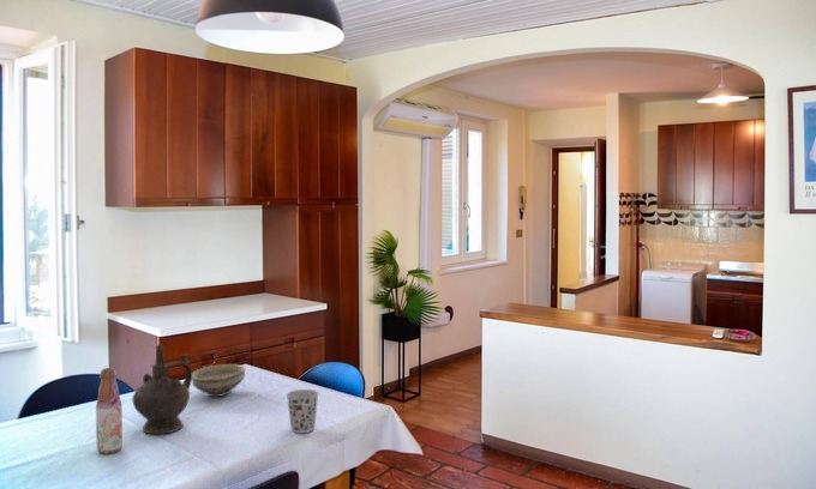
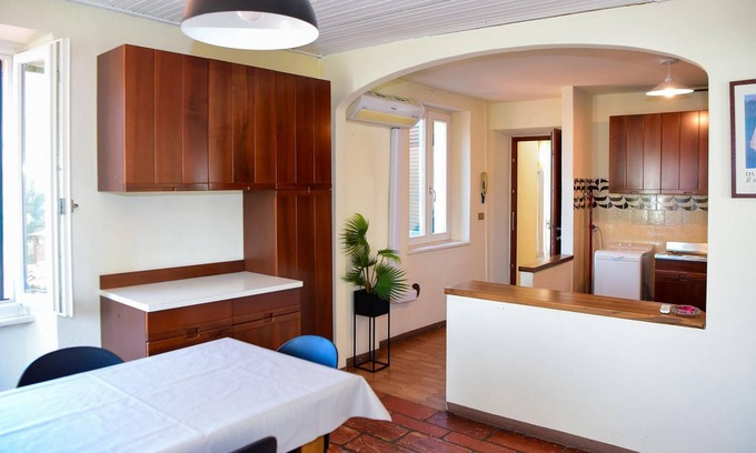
- bowl (218, 381)
- ceremonial vessel (163, 386)
- cup (302, 411)
- bottle (108, 409)
